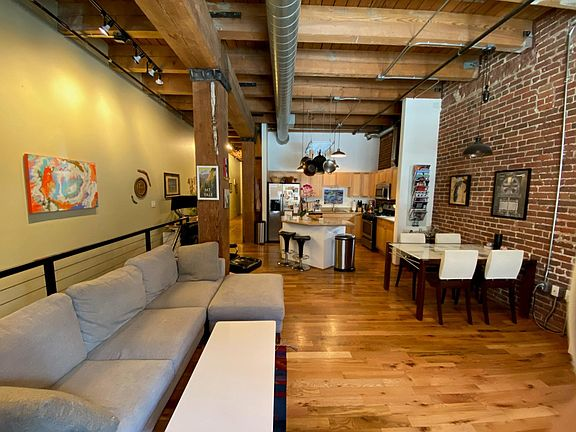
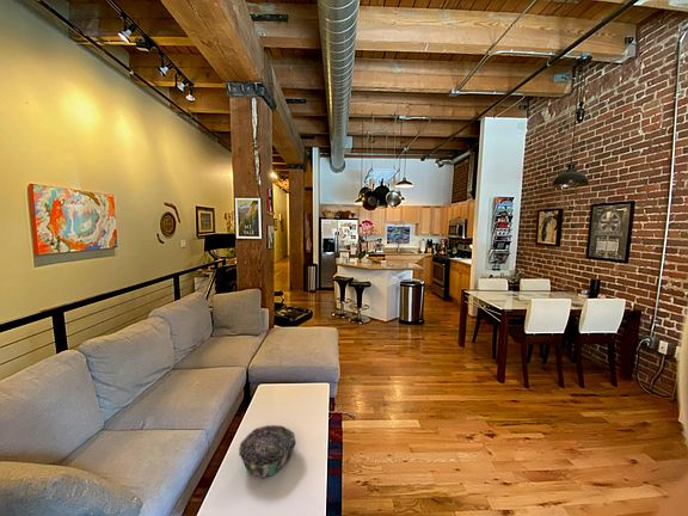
+ decorative bowl (268, 452)
